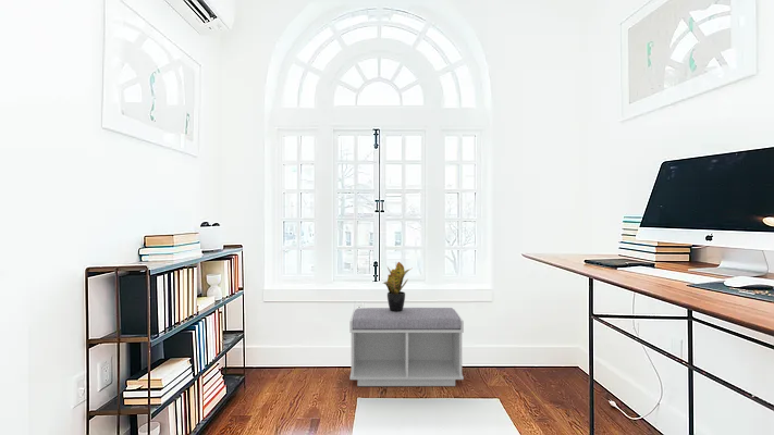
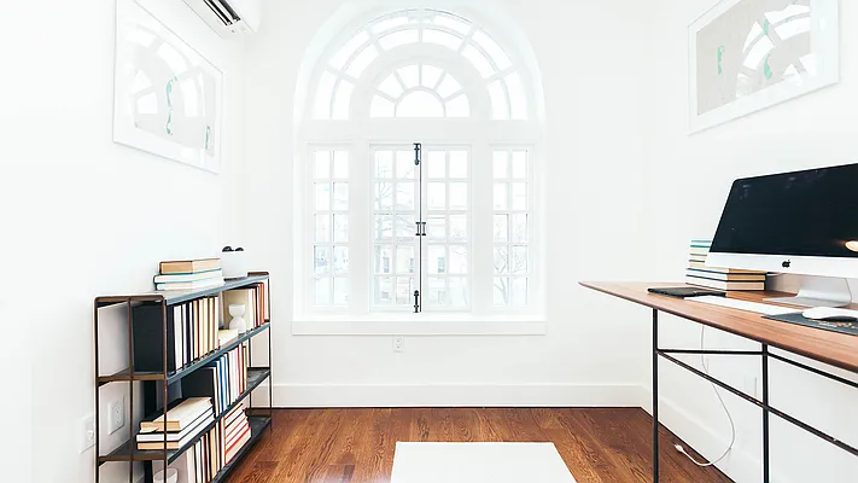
- potted plant (395, 284)
- bench (405, 344)
